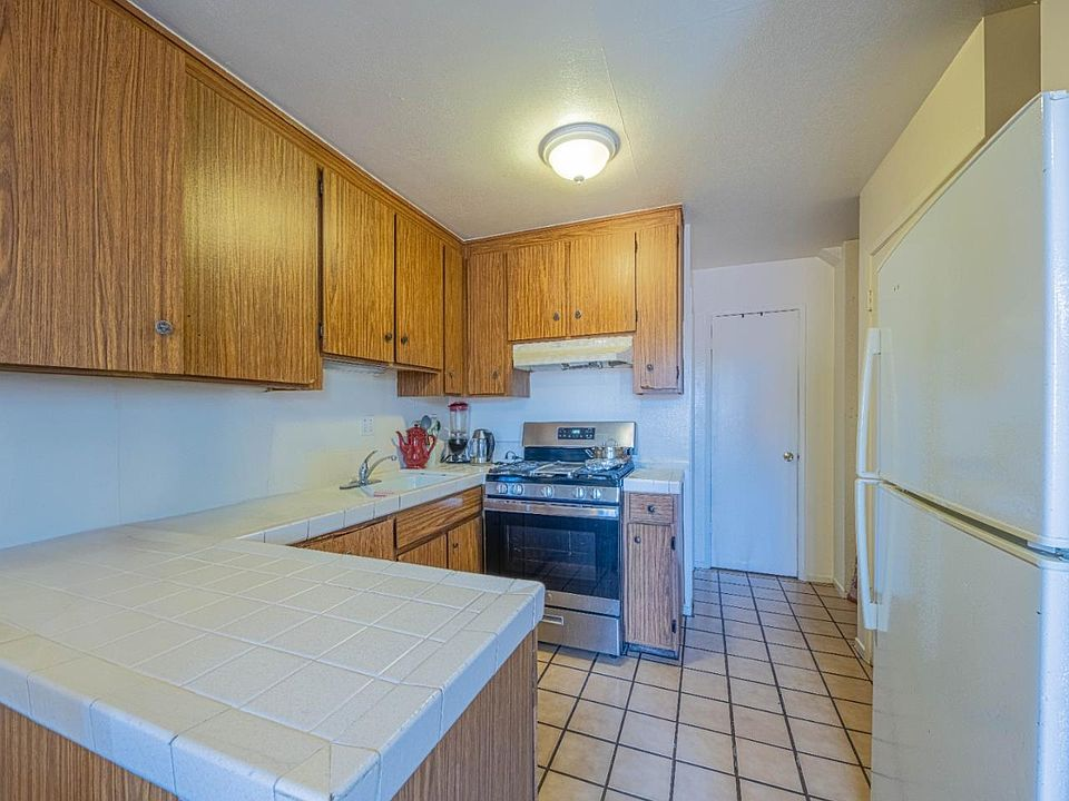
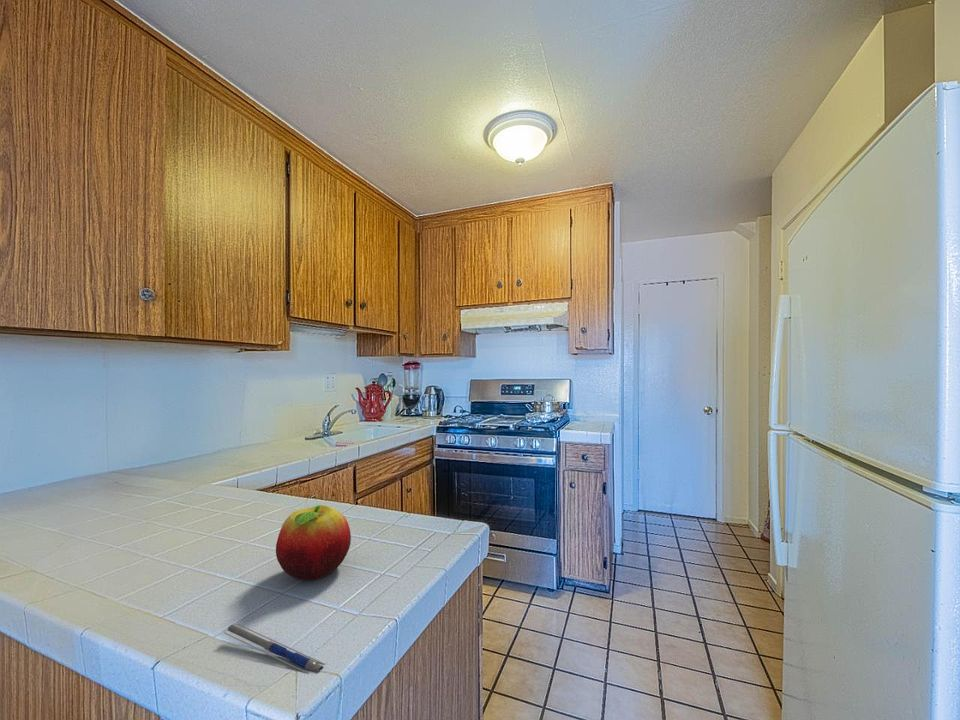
+ pen (271, 646)
+ fruit (314, 538)
